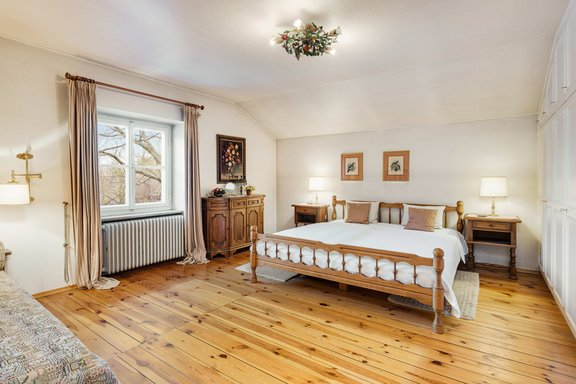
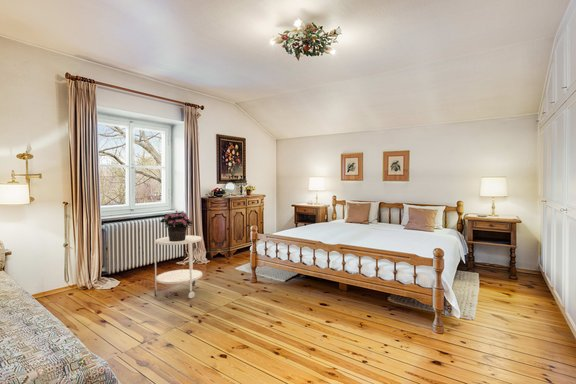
+ potted flower (176, 225)
+ side table (178, 270)
